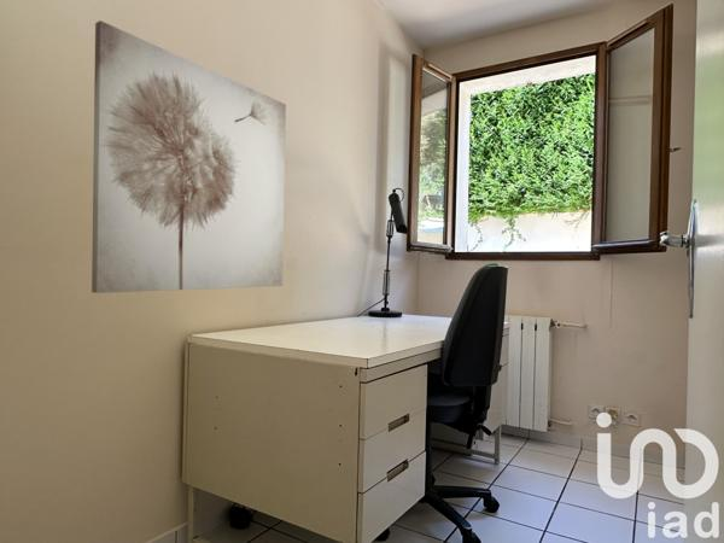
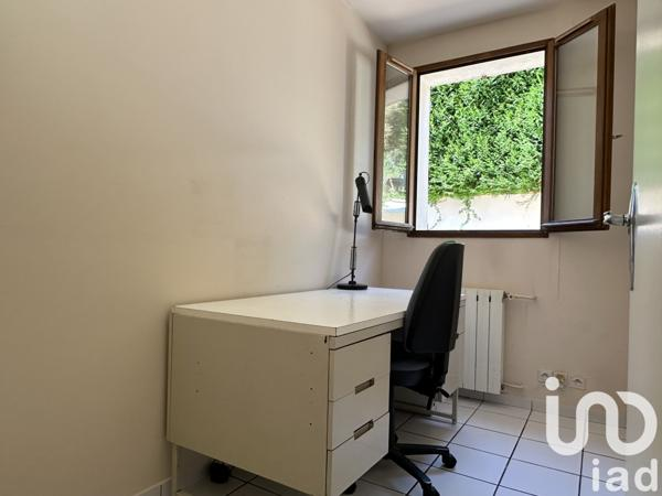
- wall art (206, 180)
